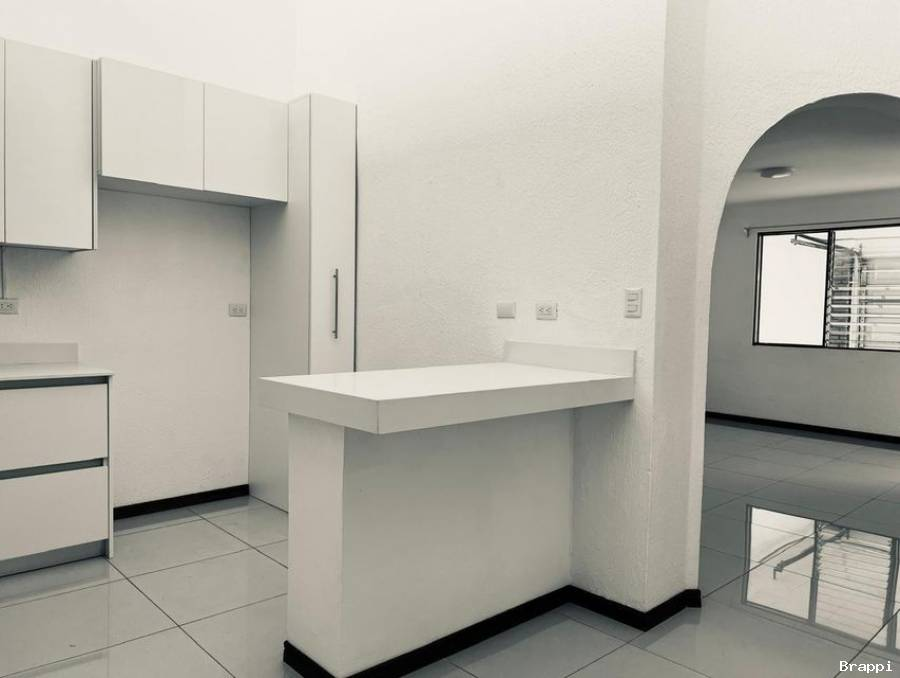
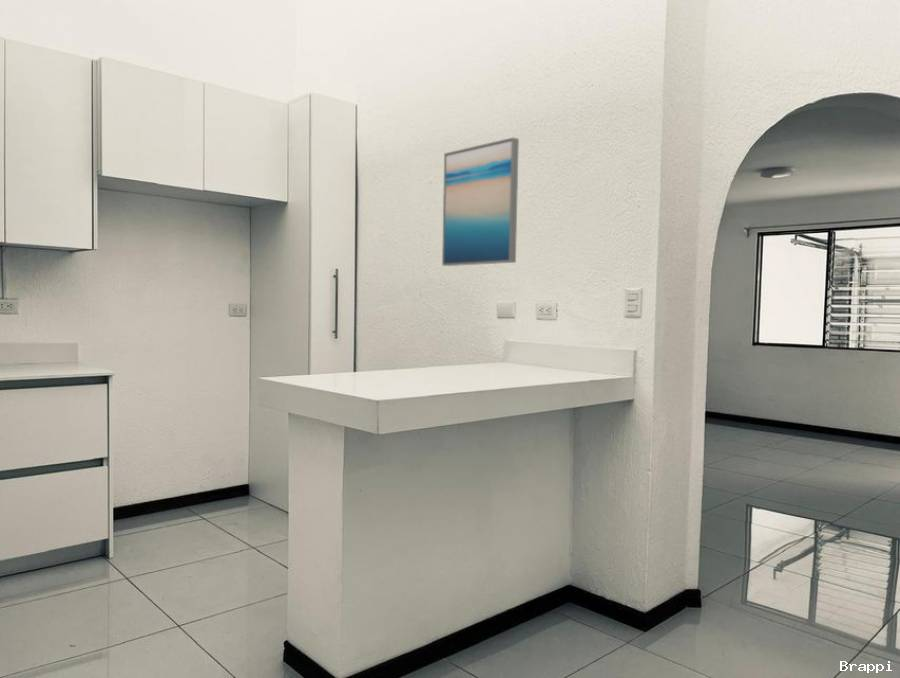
+ wall art (478, 205)
